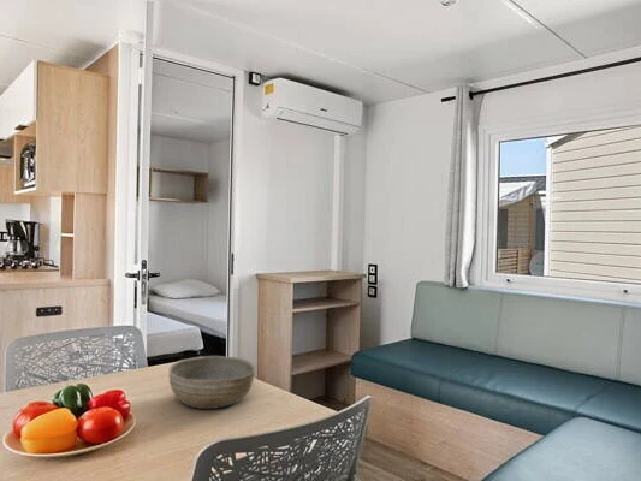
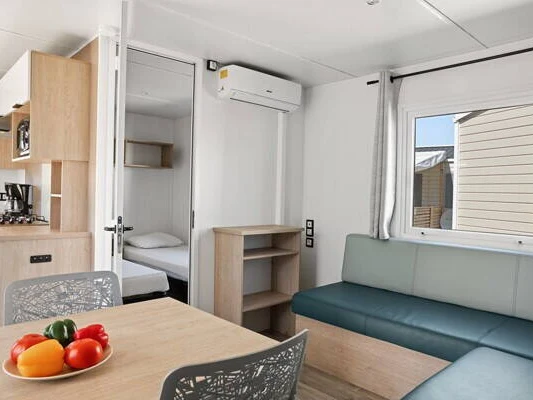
- bowl (212, 382)
